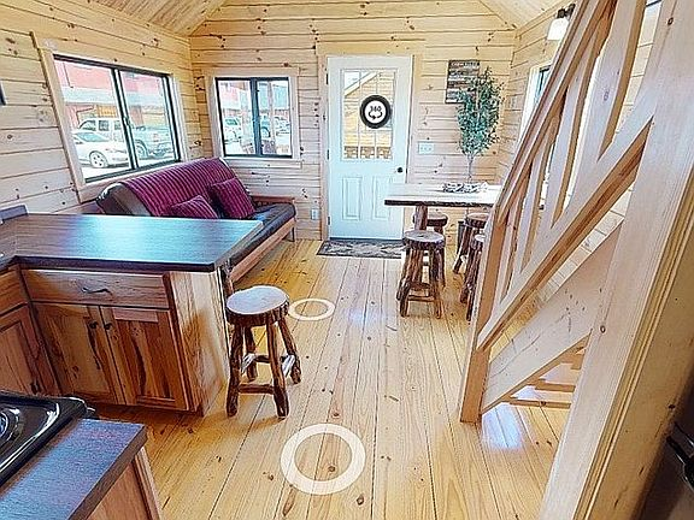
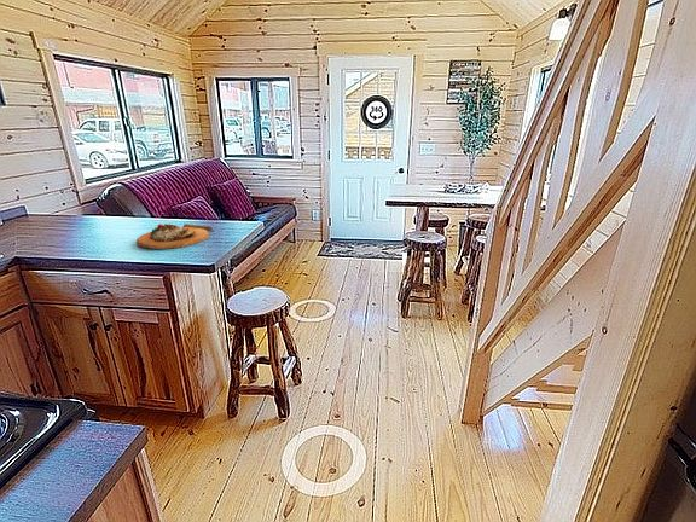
+ cutting board (175, 230)
